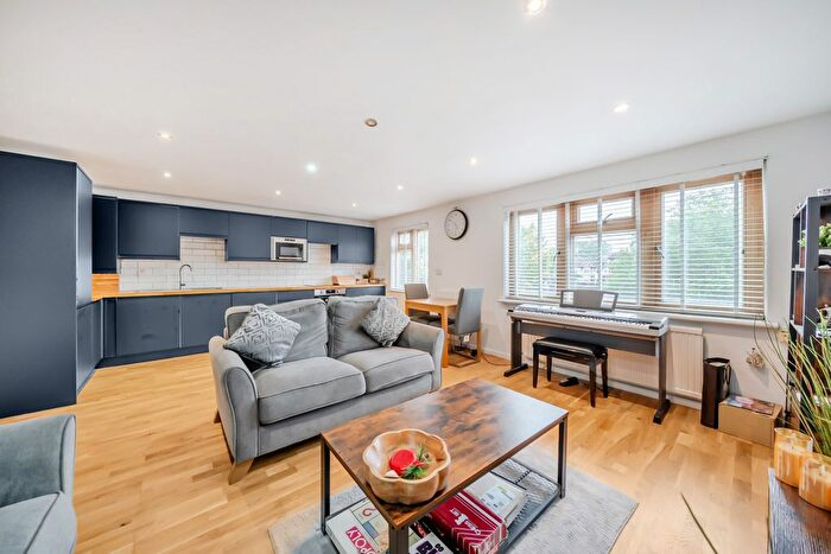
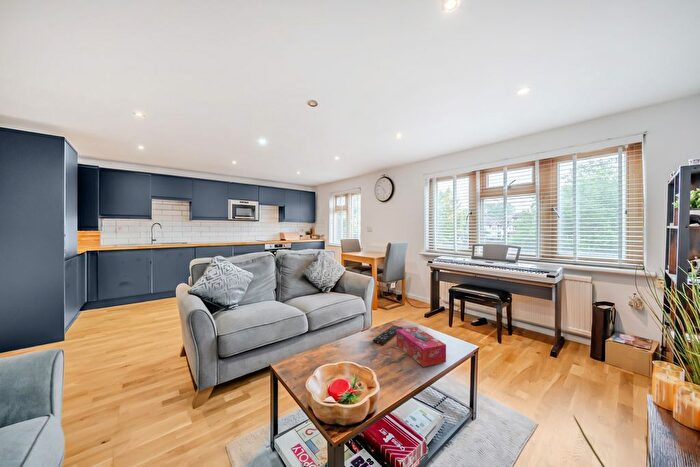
+ remote control (388, 334)
+ tissue box (419, 344)
